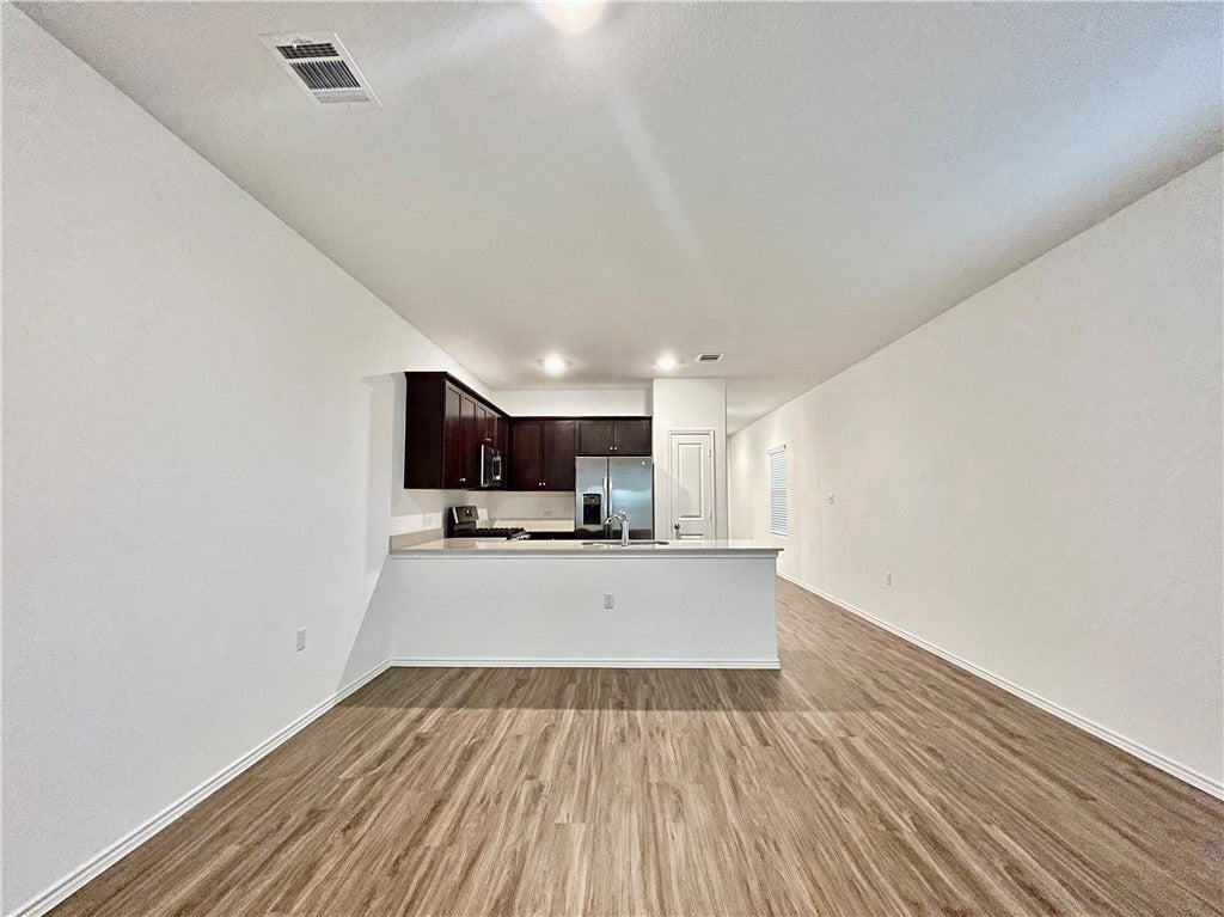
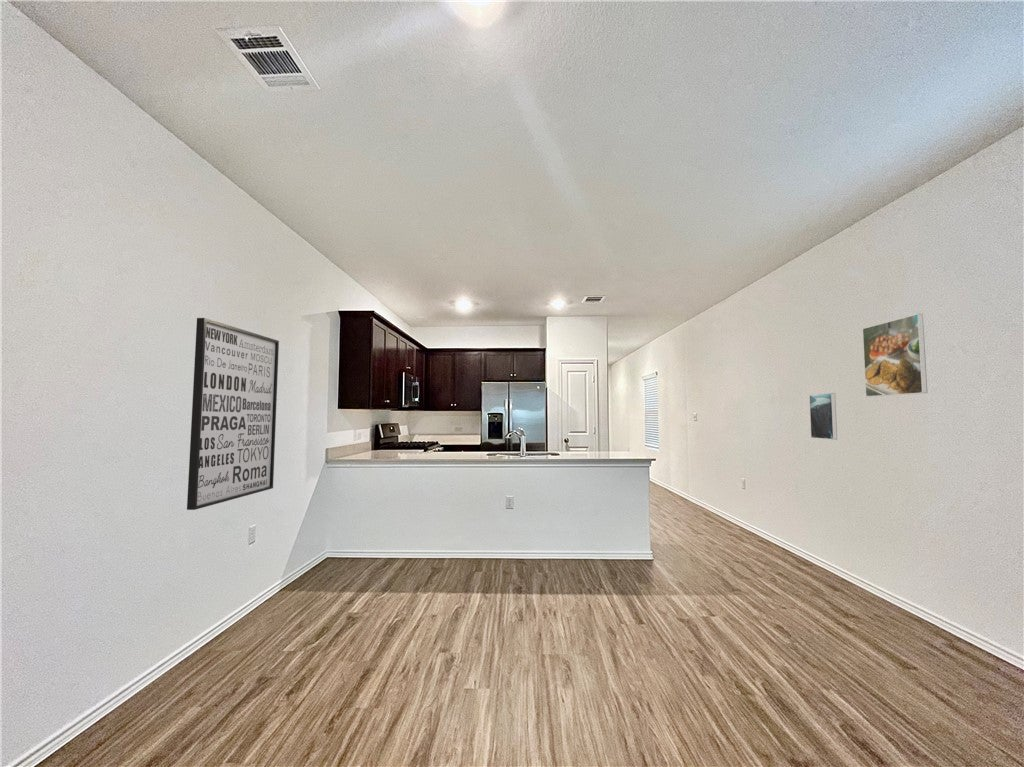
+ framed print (822, 416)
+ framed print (892, 358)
+ wall art (239, 413)
